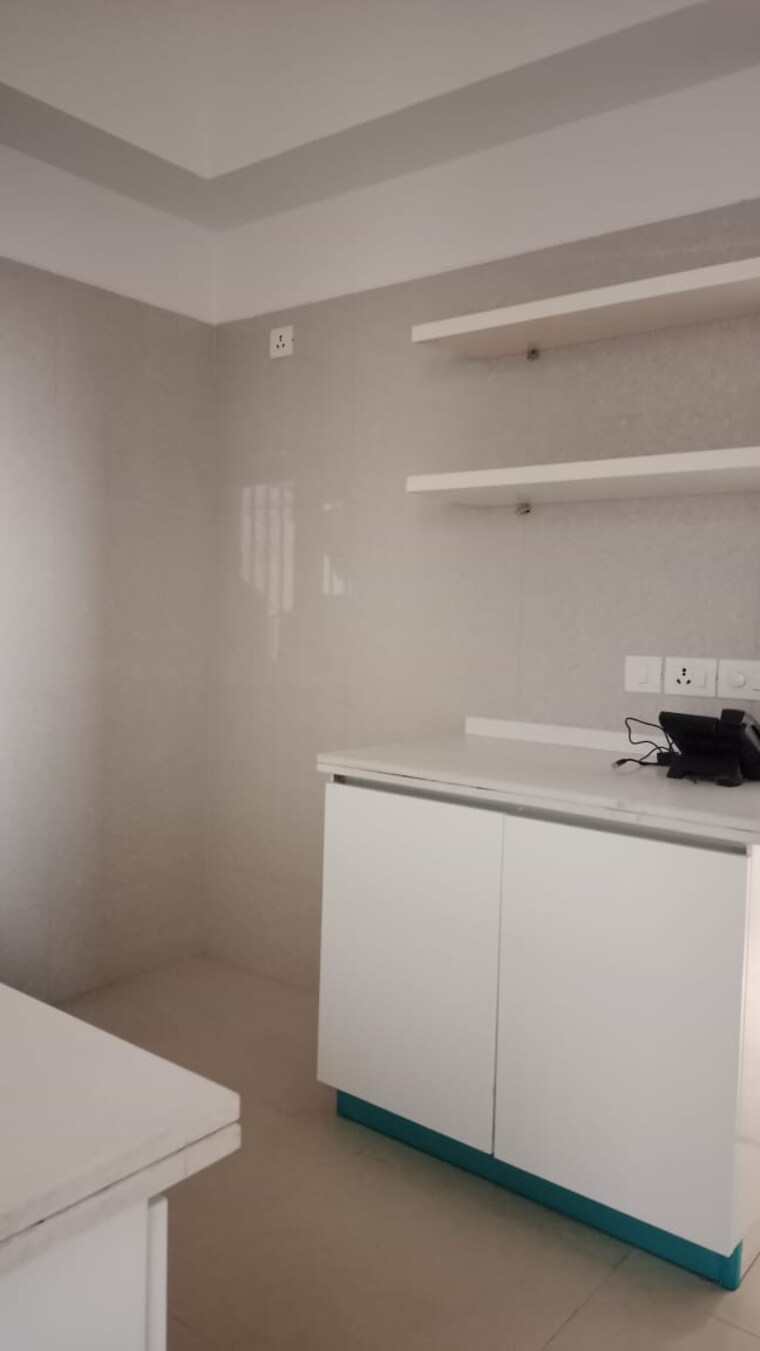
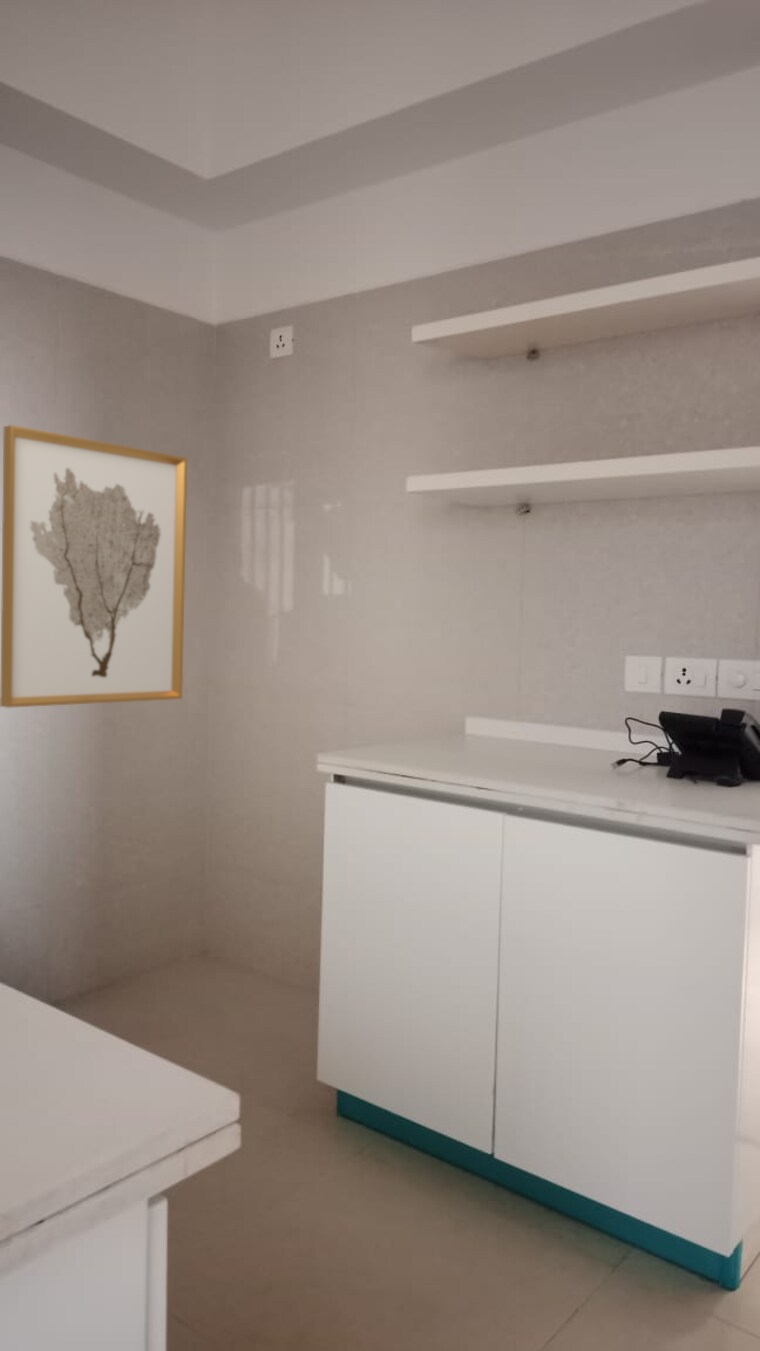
+ wall art (100, 573)
